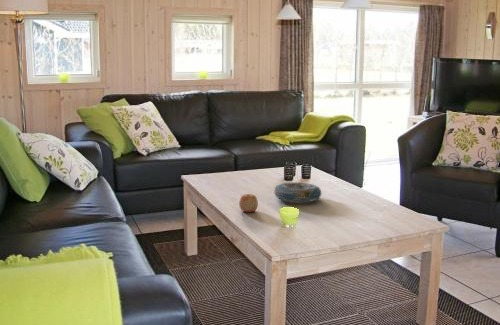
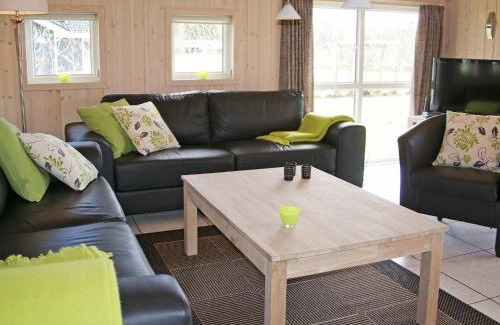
- decorative bowl (297, 192)
- apple (248, 202)
